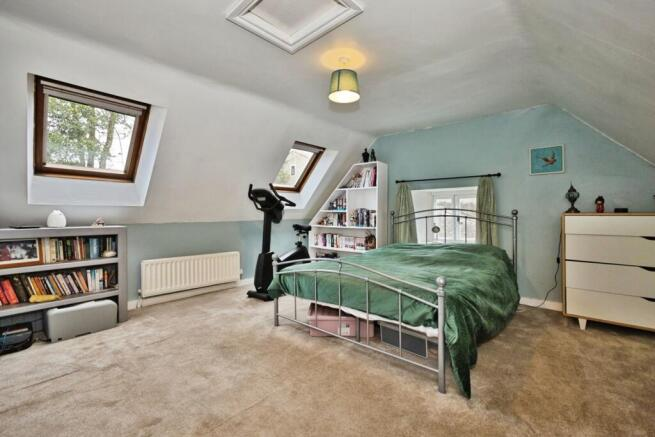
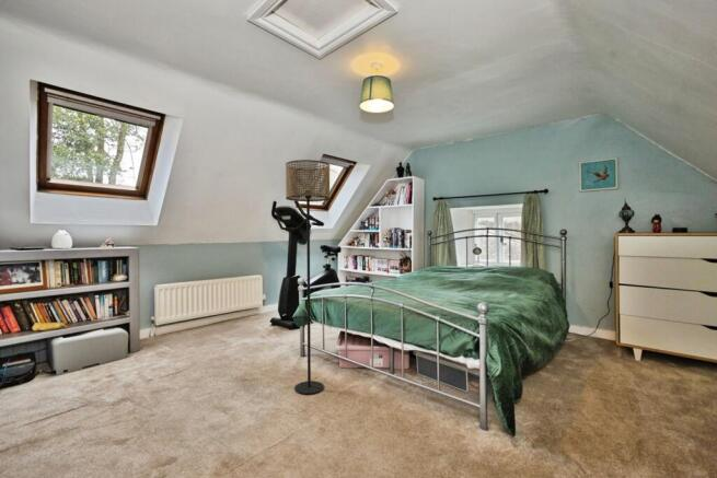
+ floor lamp (308, 276)
